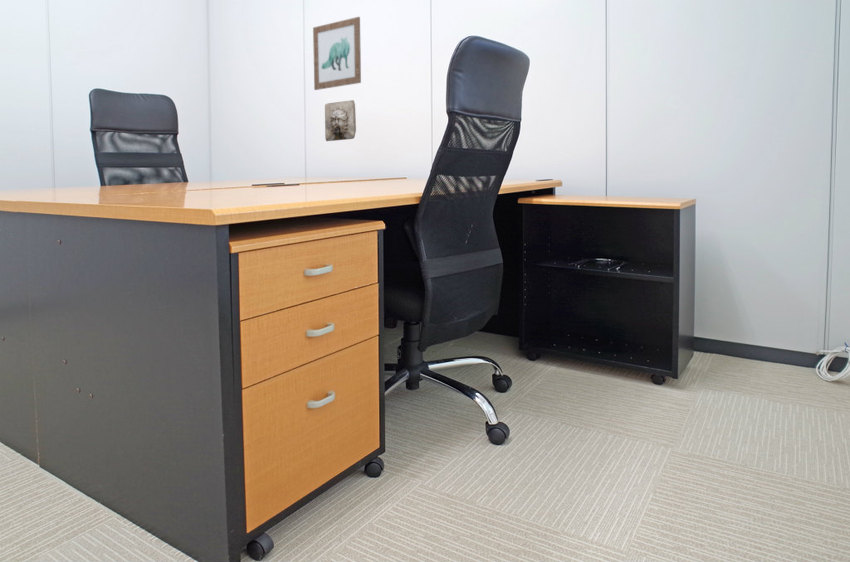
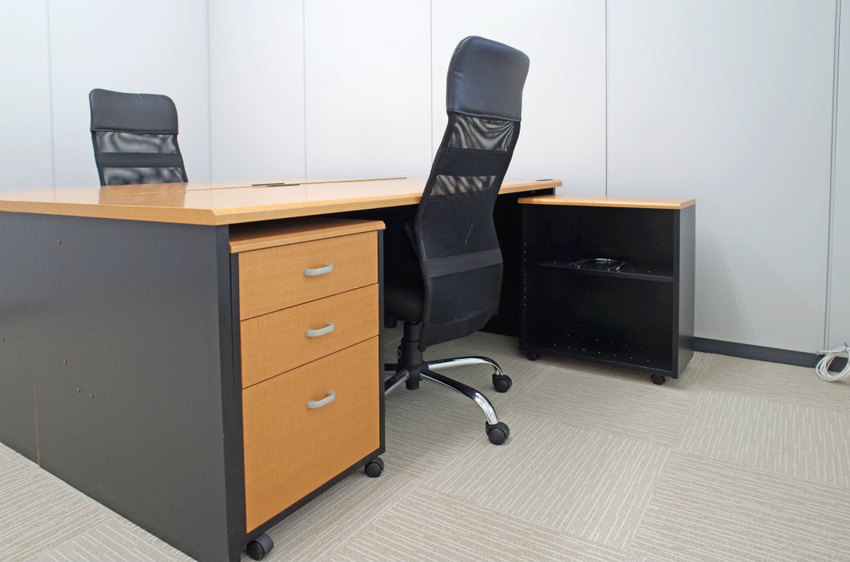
- wall relief (338, 120)
- wall art (336, 54)
